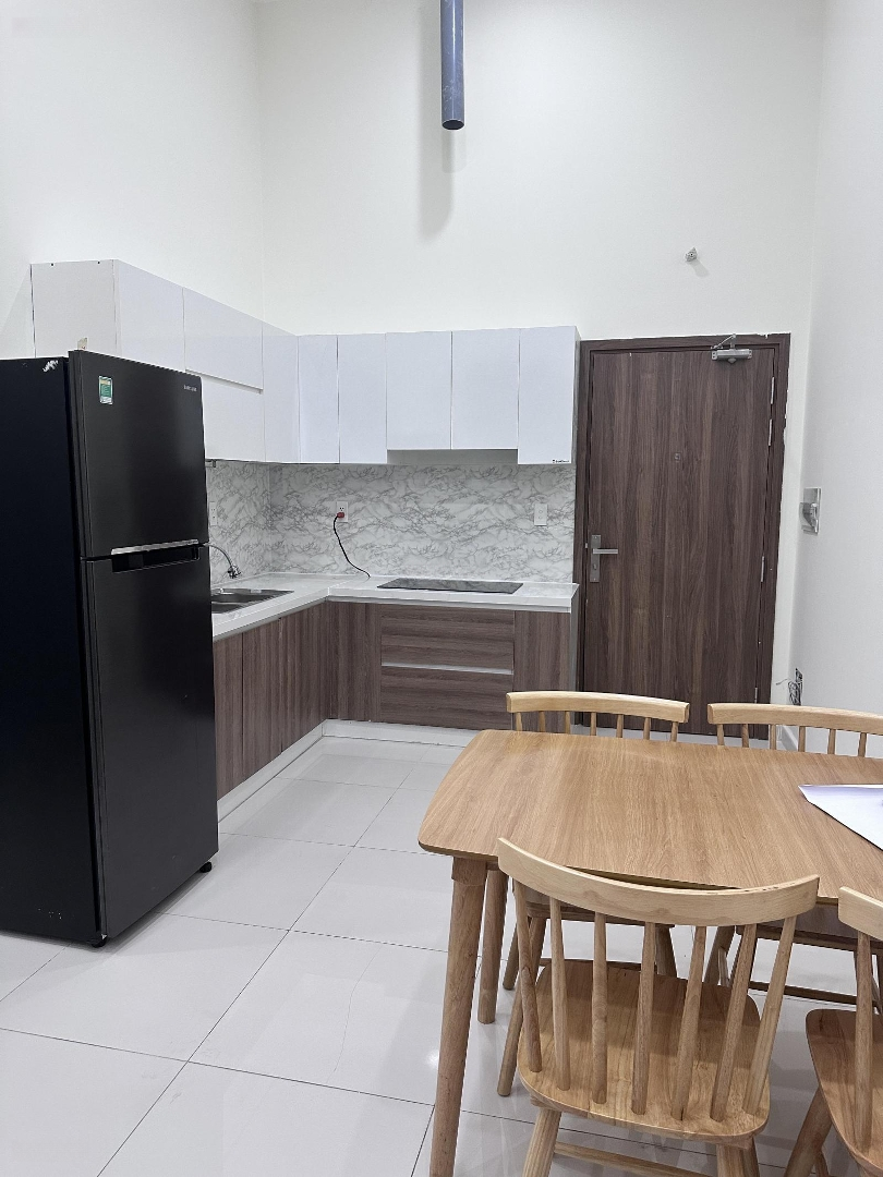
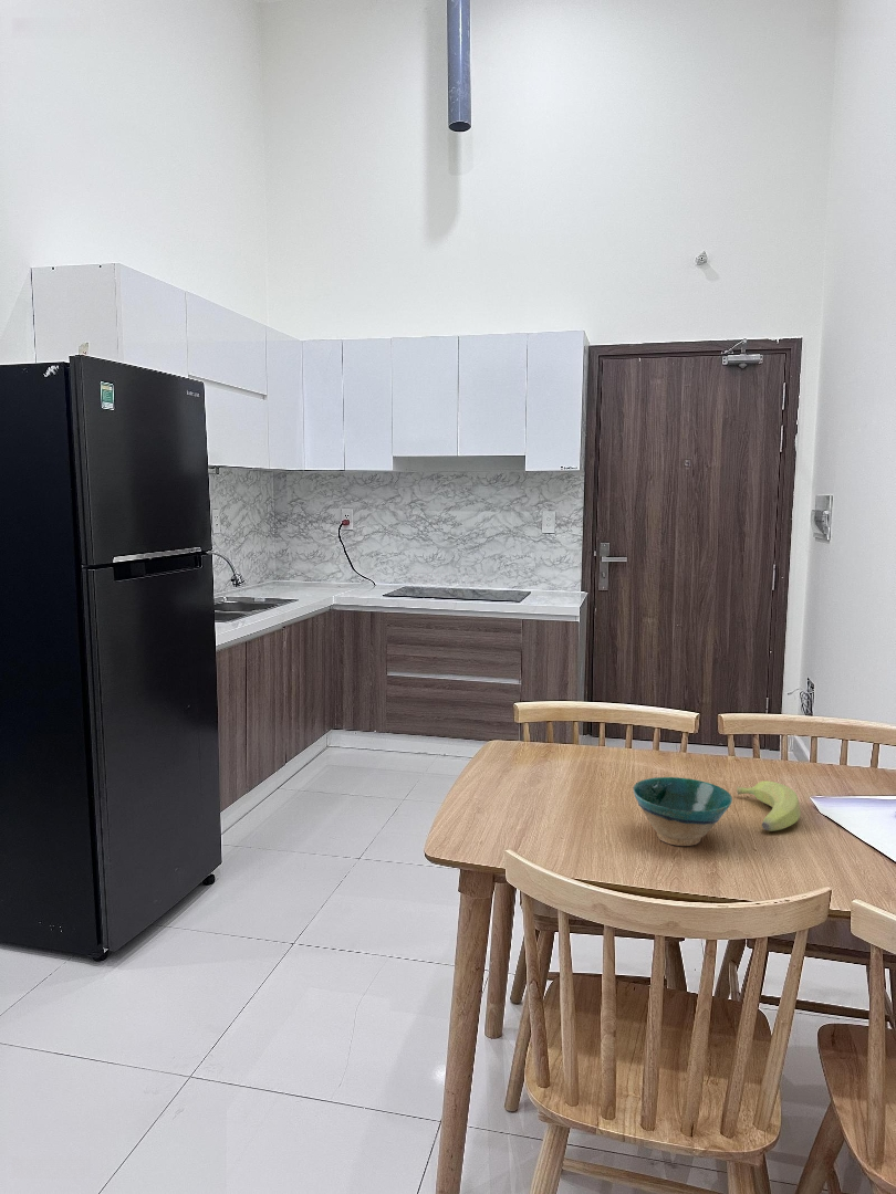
+ bowl (680, 815)
+ banana (763, 799)
